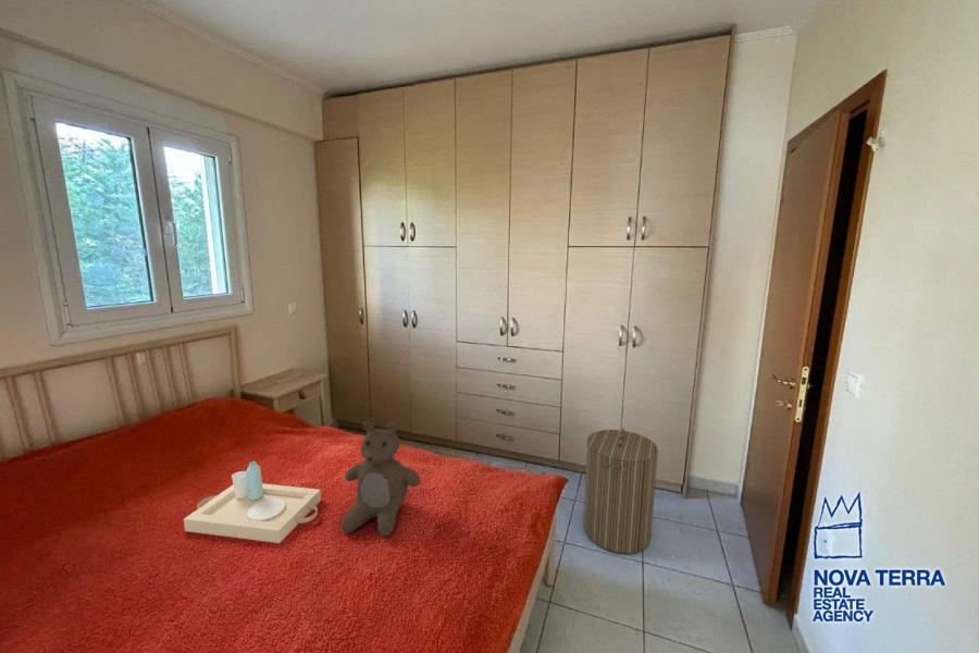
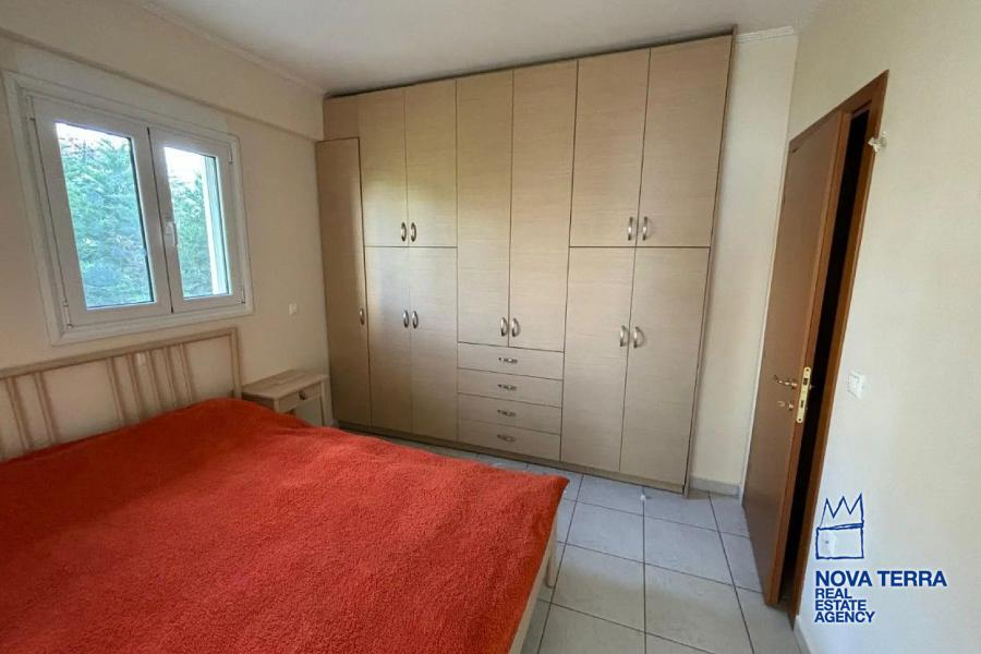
- laundry hamper (619, 481)
- teddy bear (375, 473)
- serving tray (255, 493)
